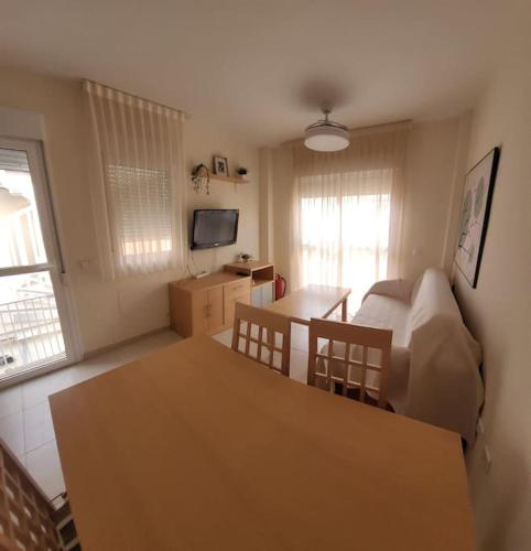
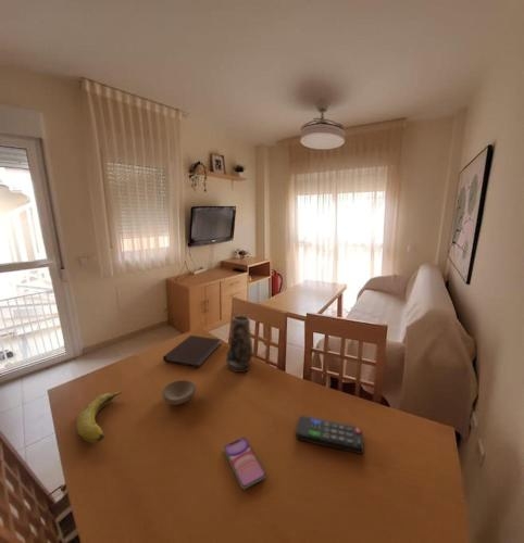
+ vase (238, 341)
+ banana (99, 409)
+ bowl (179, 393)
+ remote control (328, 432)
+ notebook (194, 350)
+ smartphone (244, 460)
